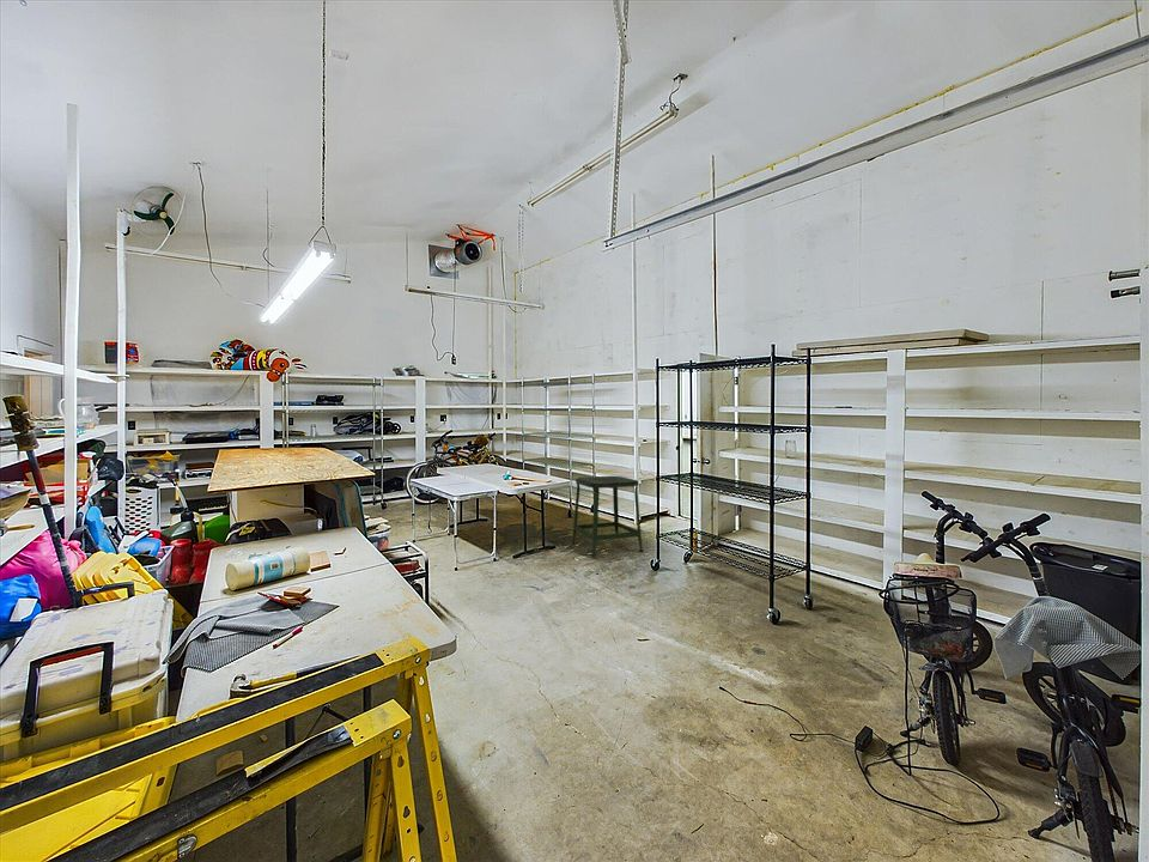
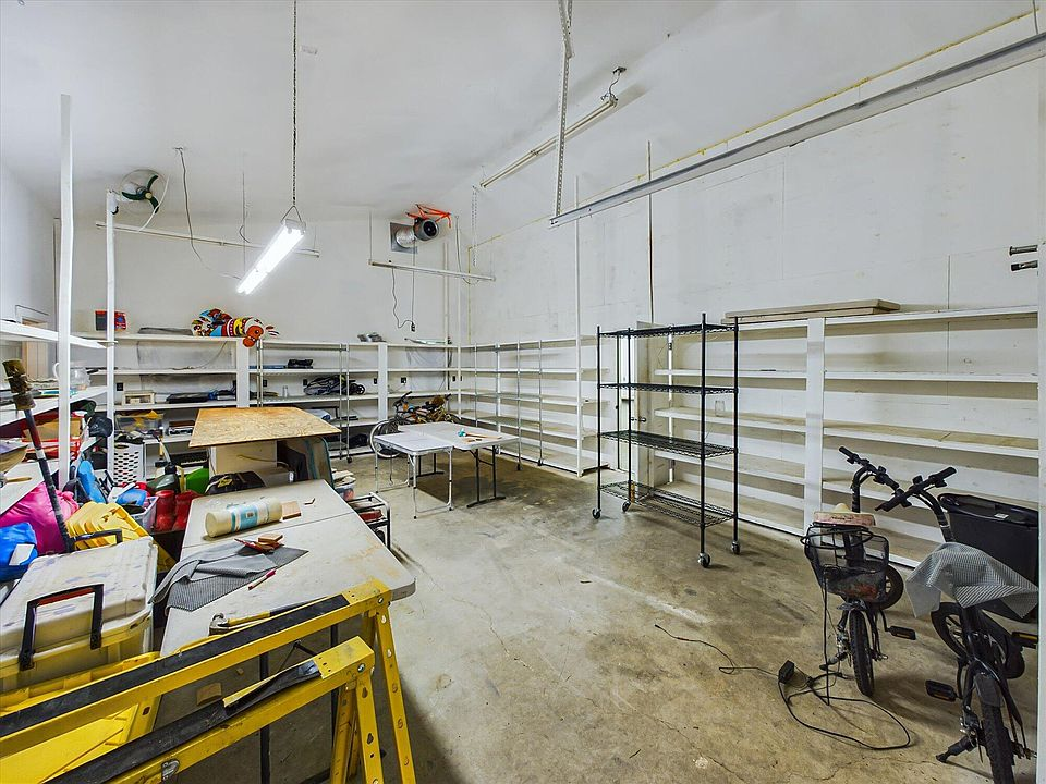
- stool (614, 512)
